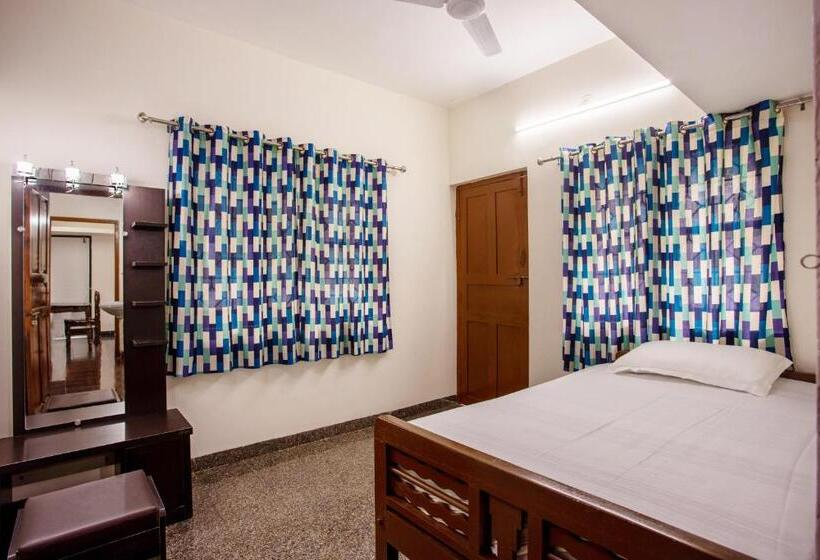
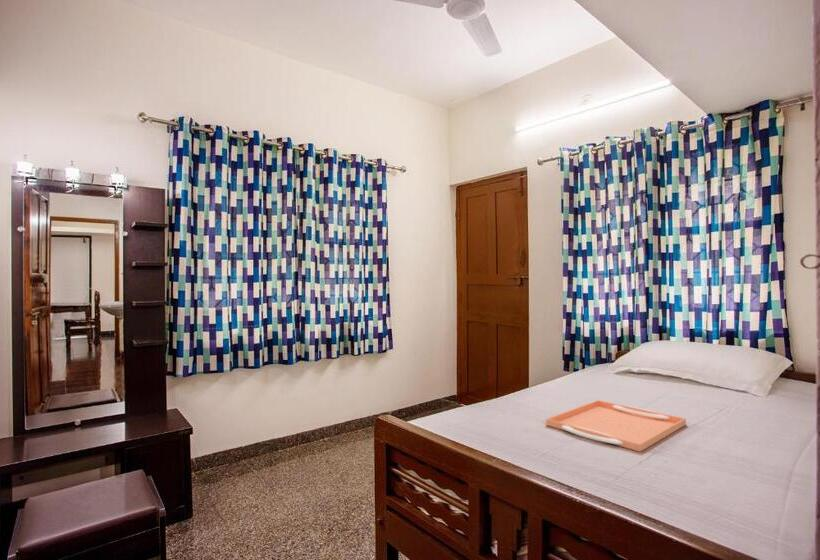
+ serving tray (615, 421)
